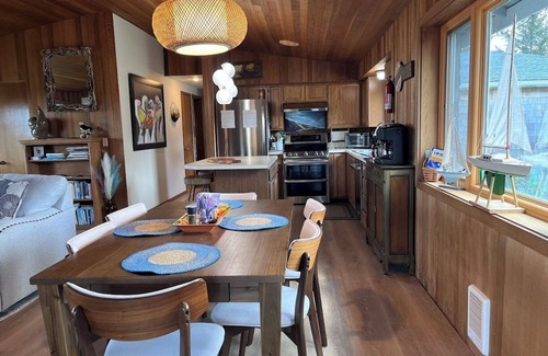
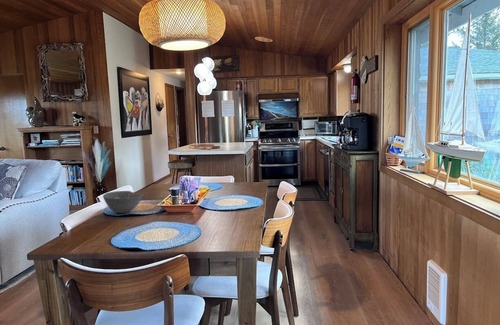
+ bowl (123, 202)
